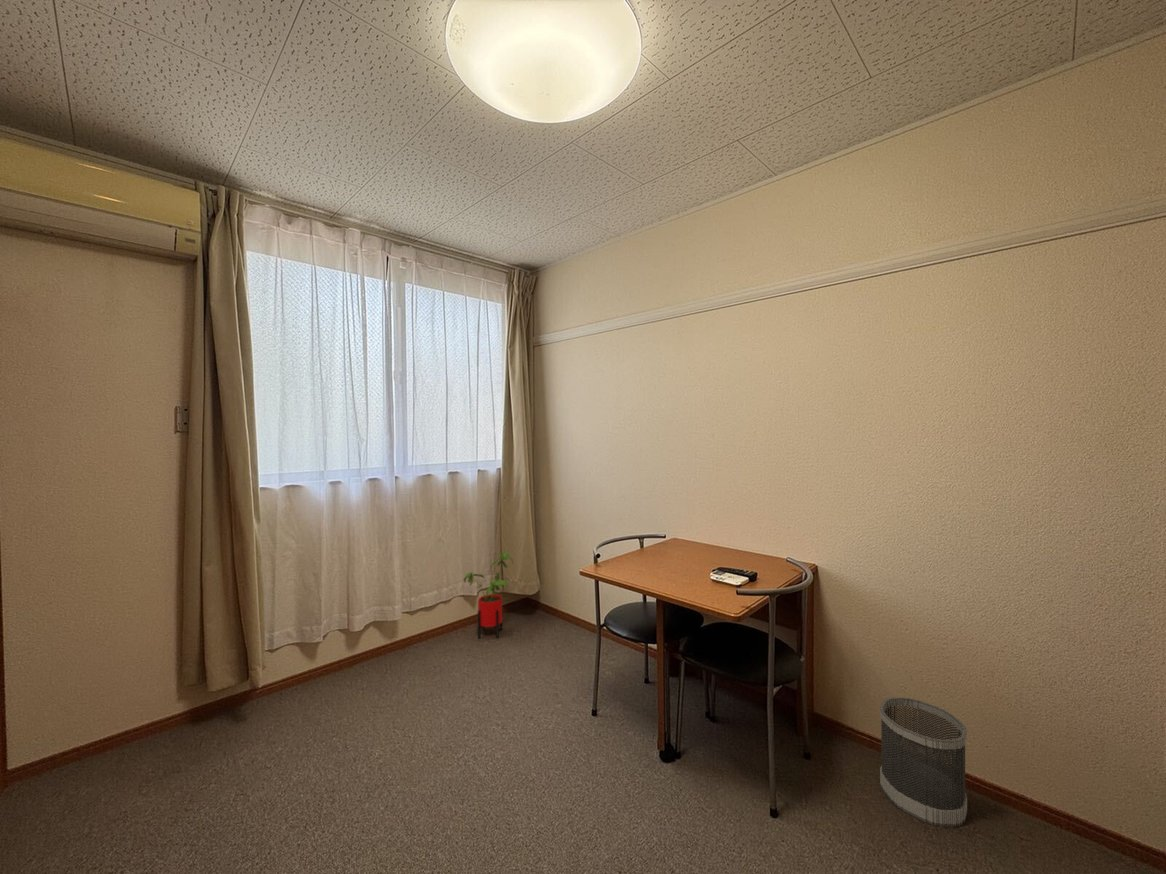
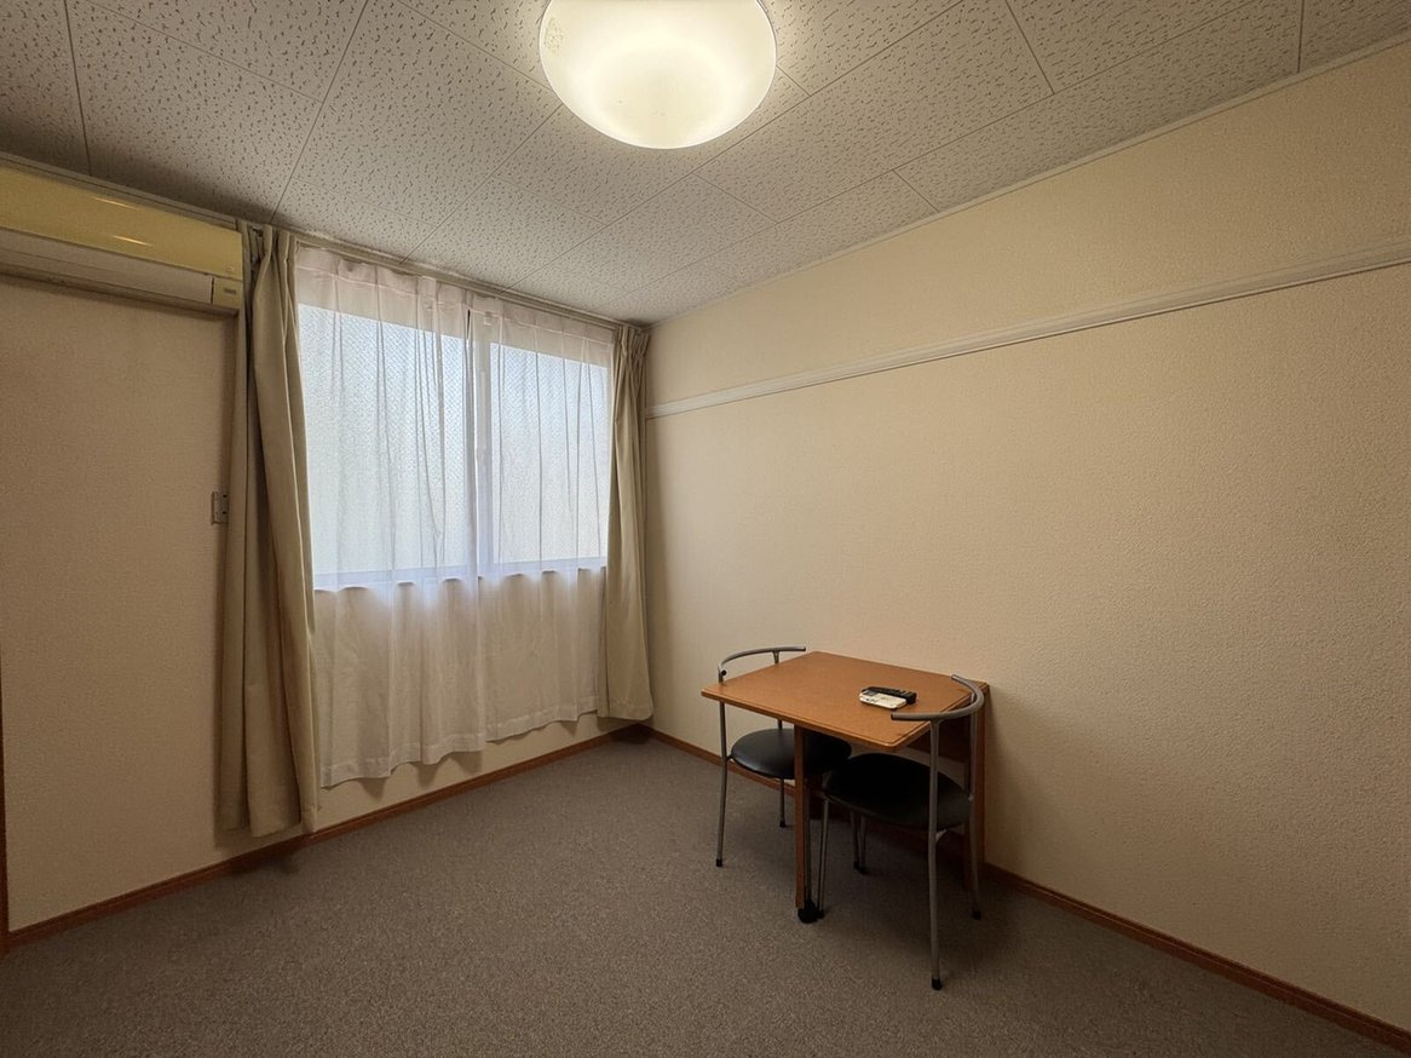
- house plant (493, 593)
- wastebasket (921, 757)
